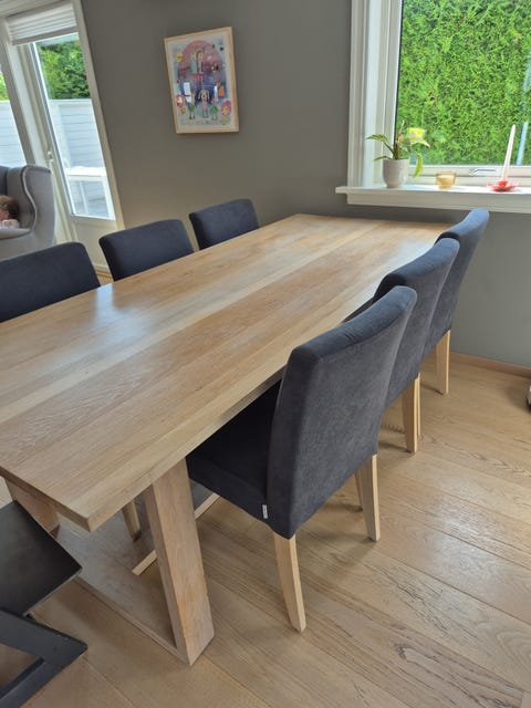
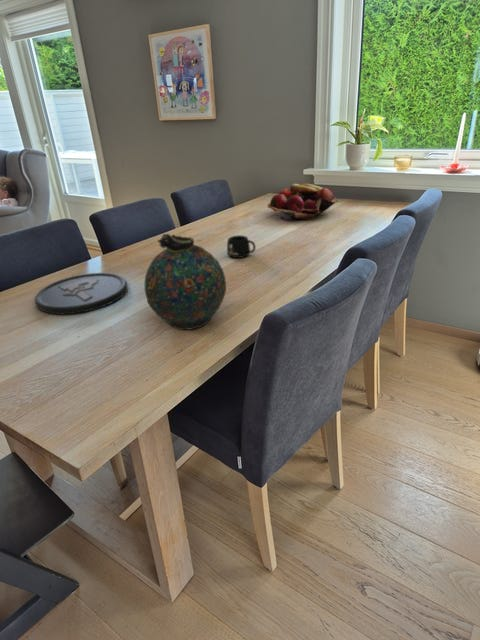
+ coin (82, 291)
+ snuff bottle (184, 277)
+ mug (241, 247)
+ fruit basket (301, 200)
